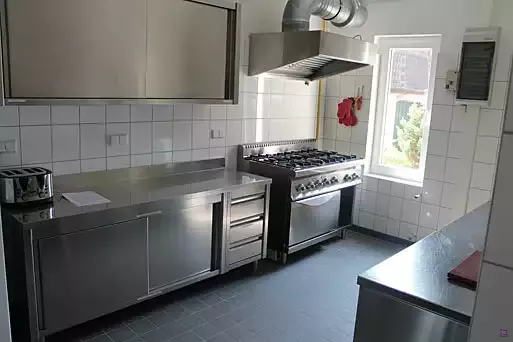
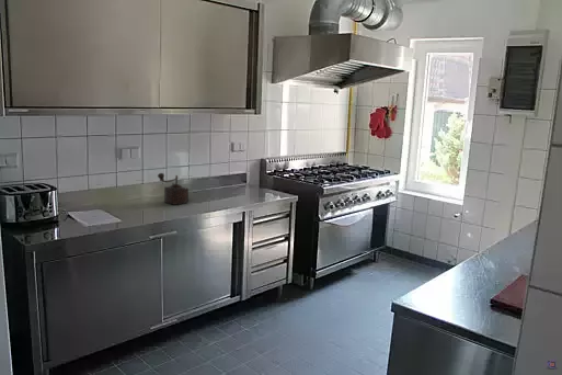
+ pepper mill (172, 188)
